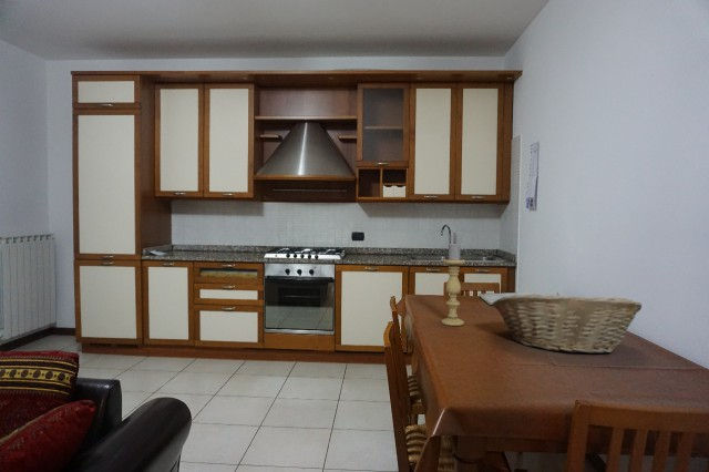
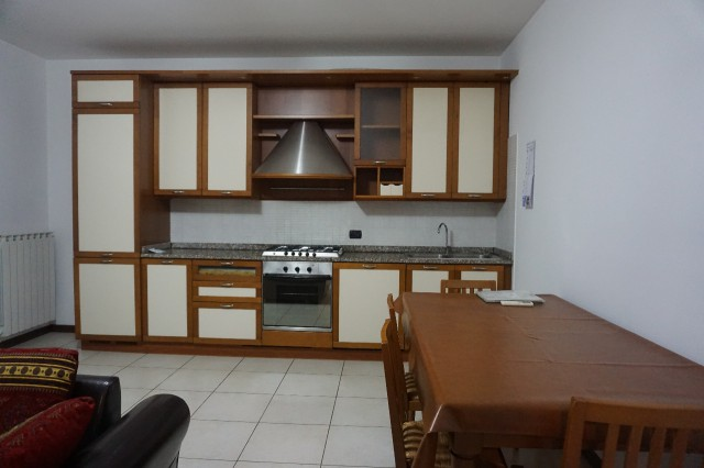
- fruit basket (563, 316)
- candle holder (453, 283)
